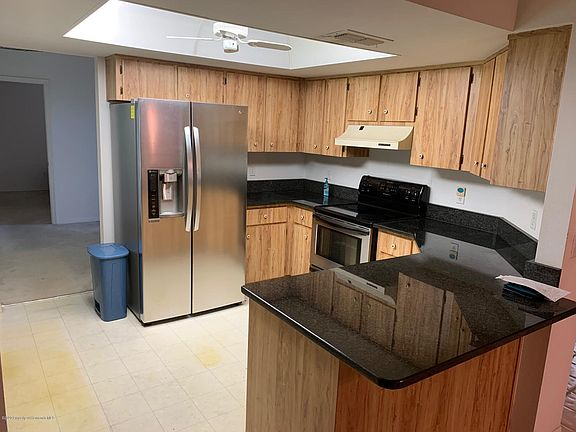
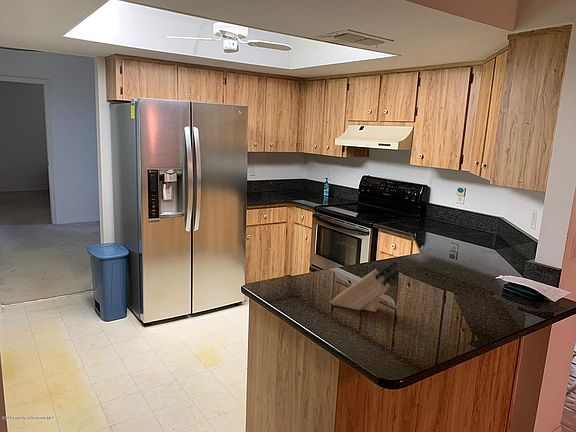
+ knife block (365, 282)
